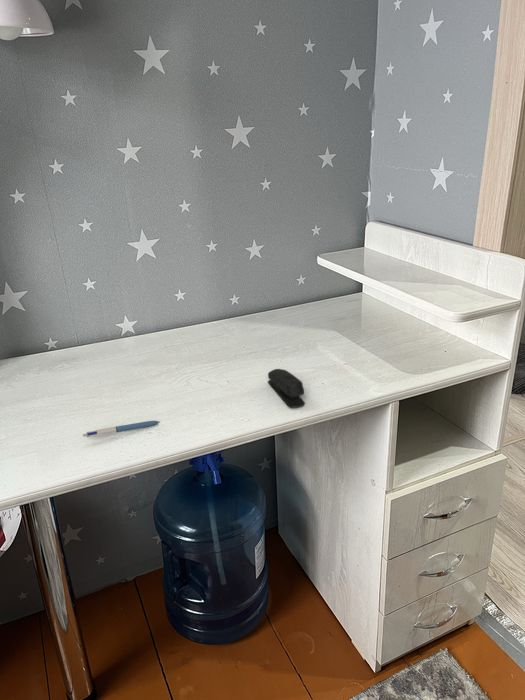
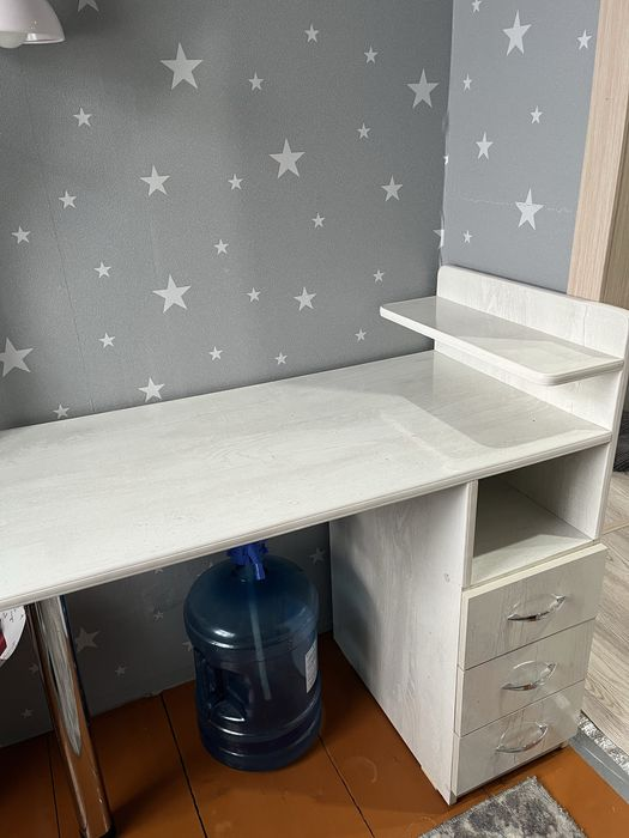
- pen (122, 428)
- stapler (285, 382)
